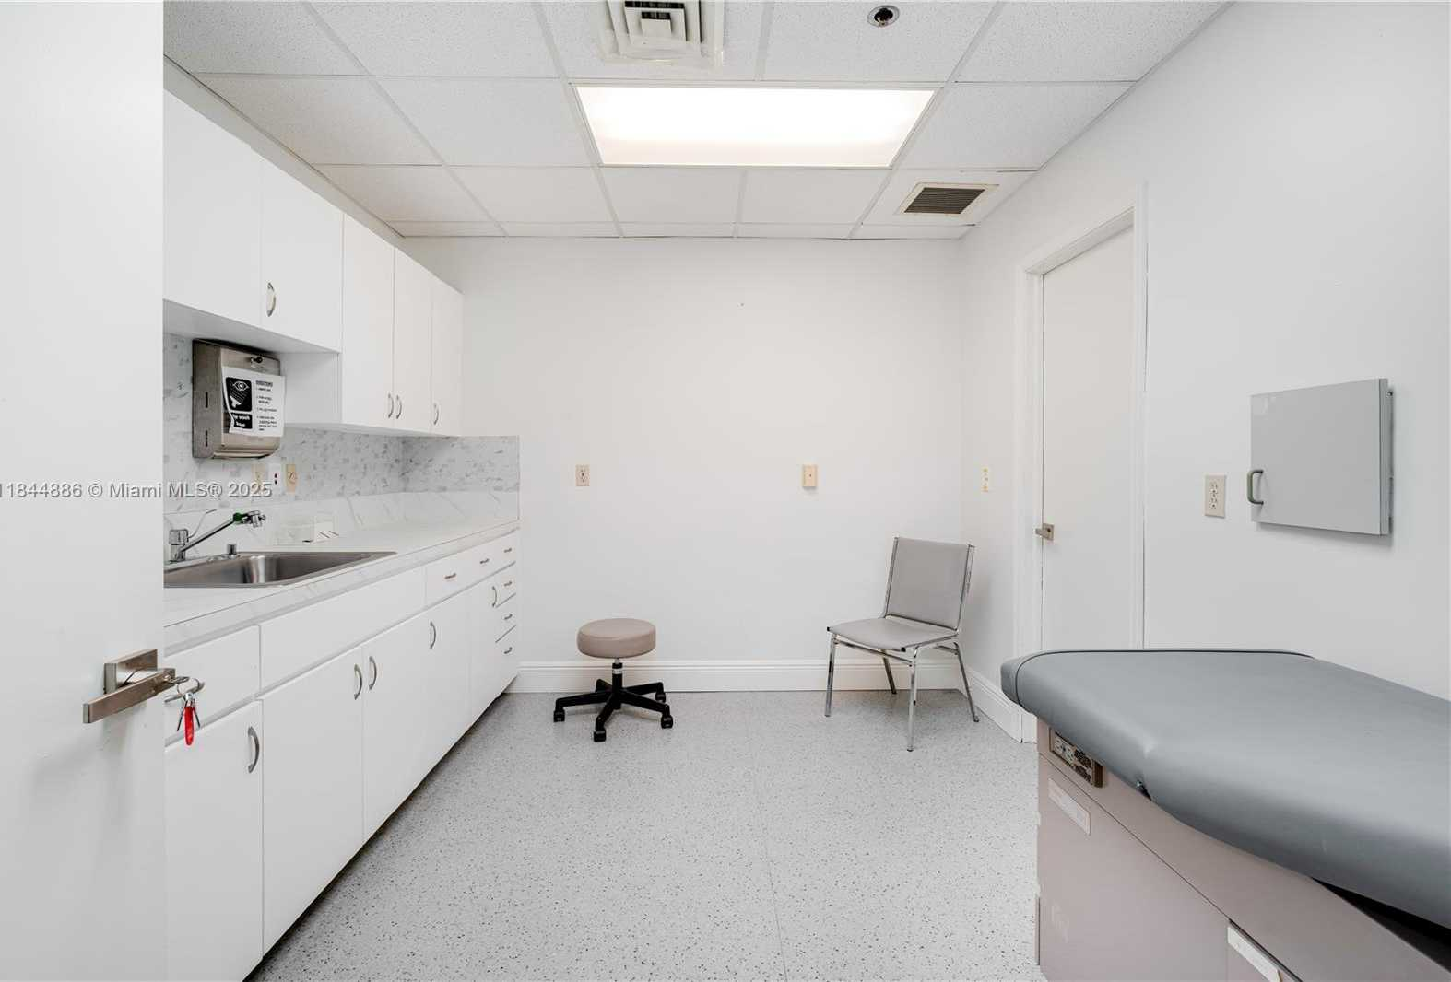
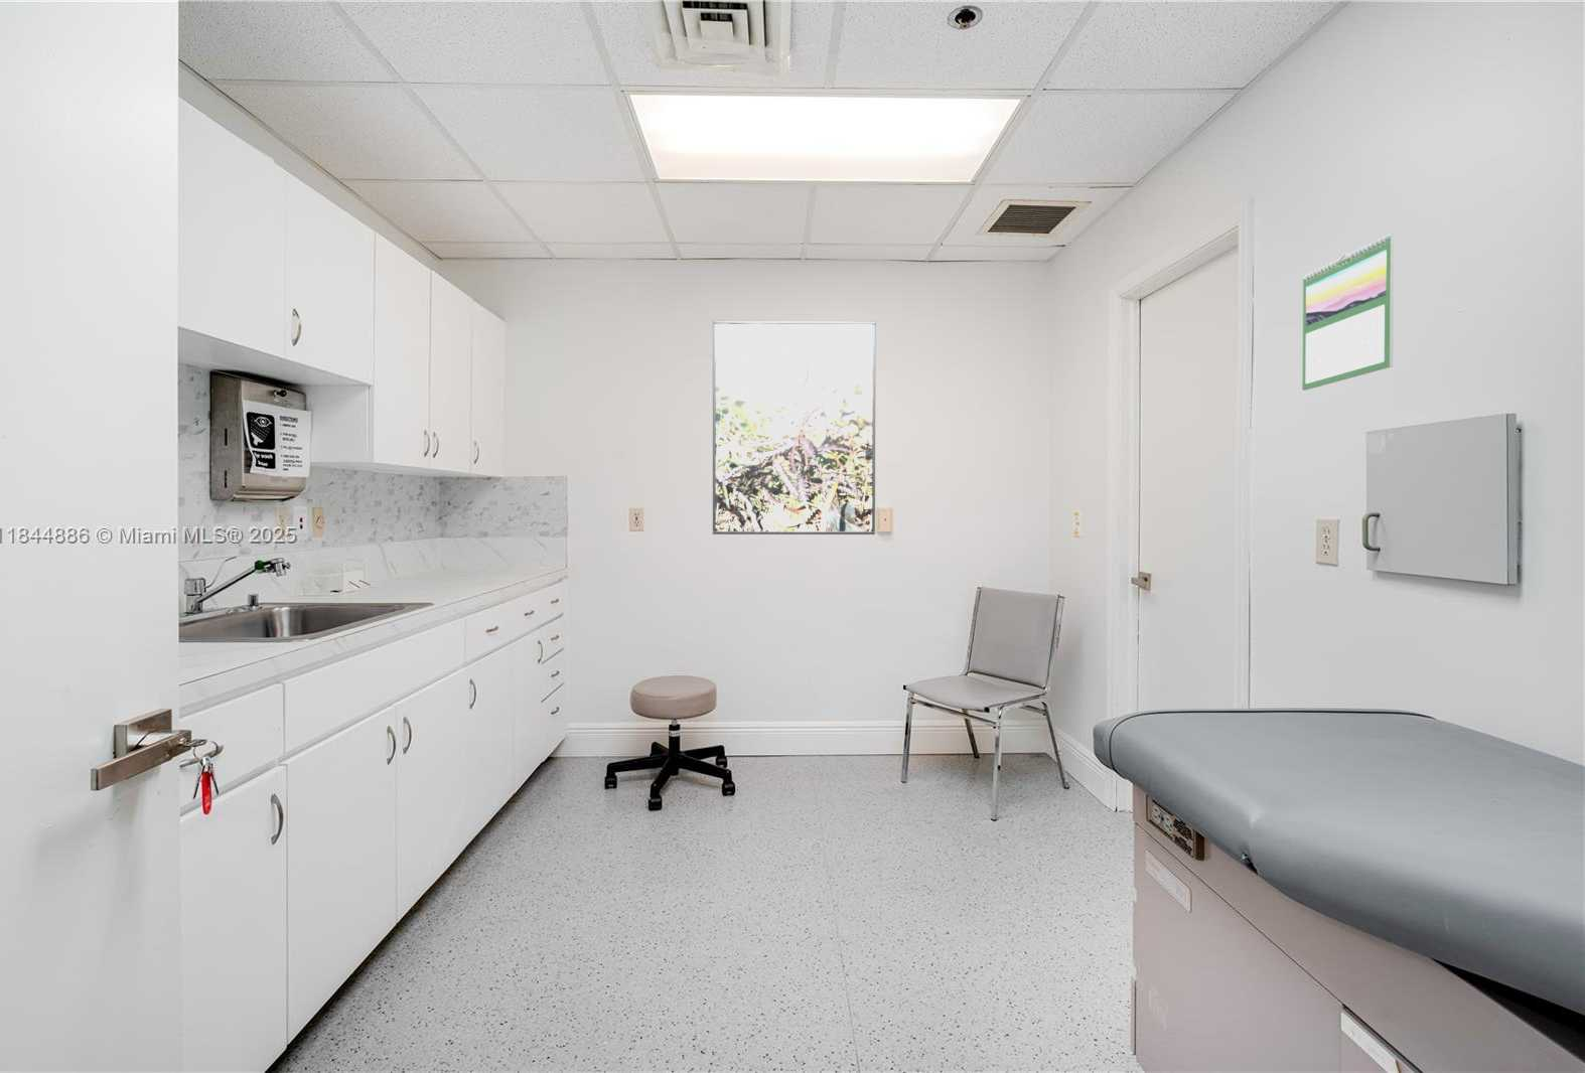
+ calendar (1344, 316)
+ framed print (793, 428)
